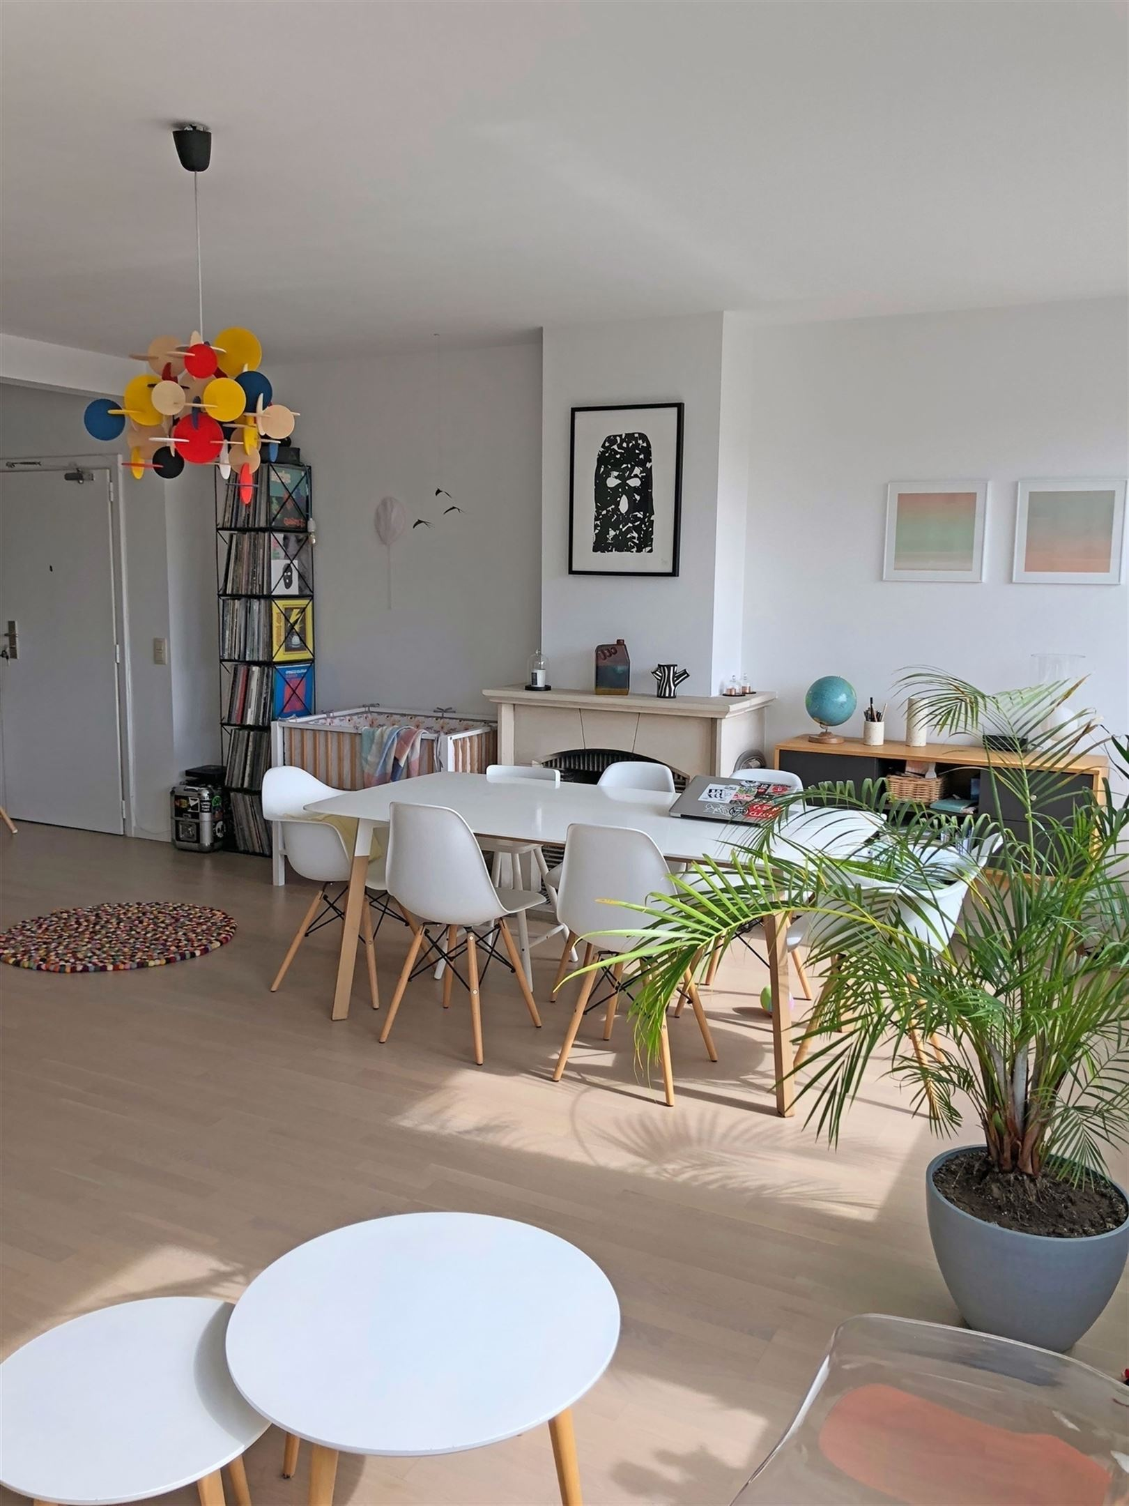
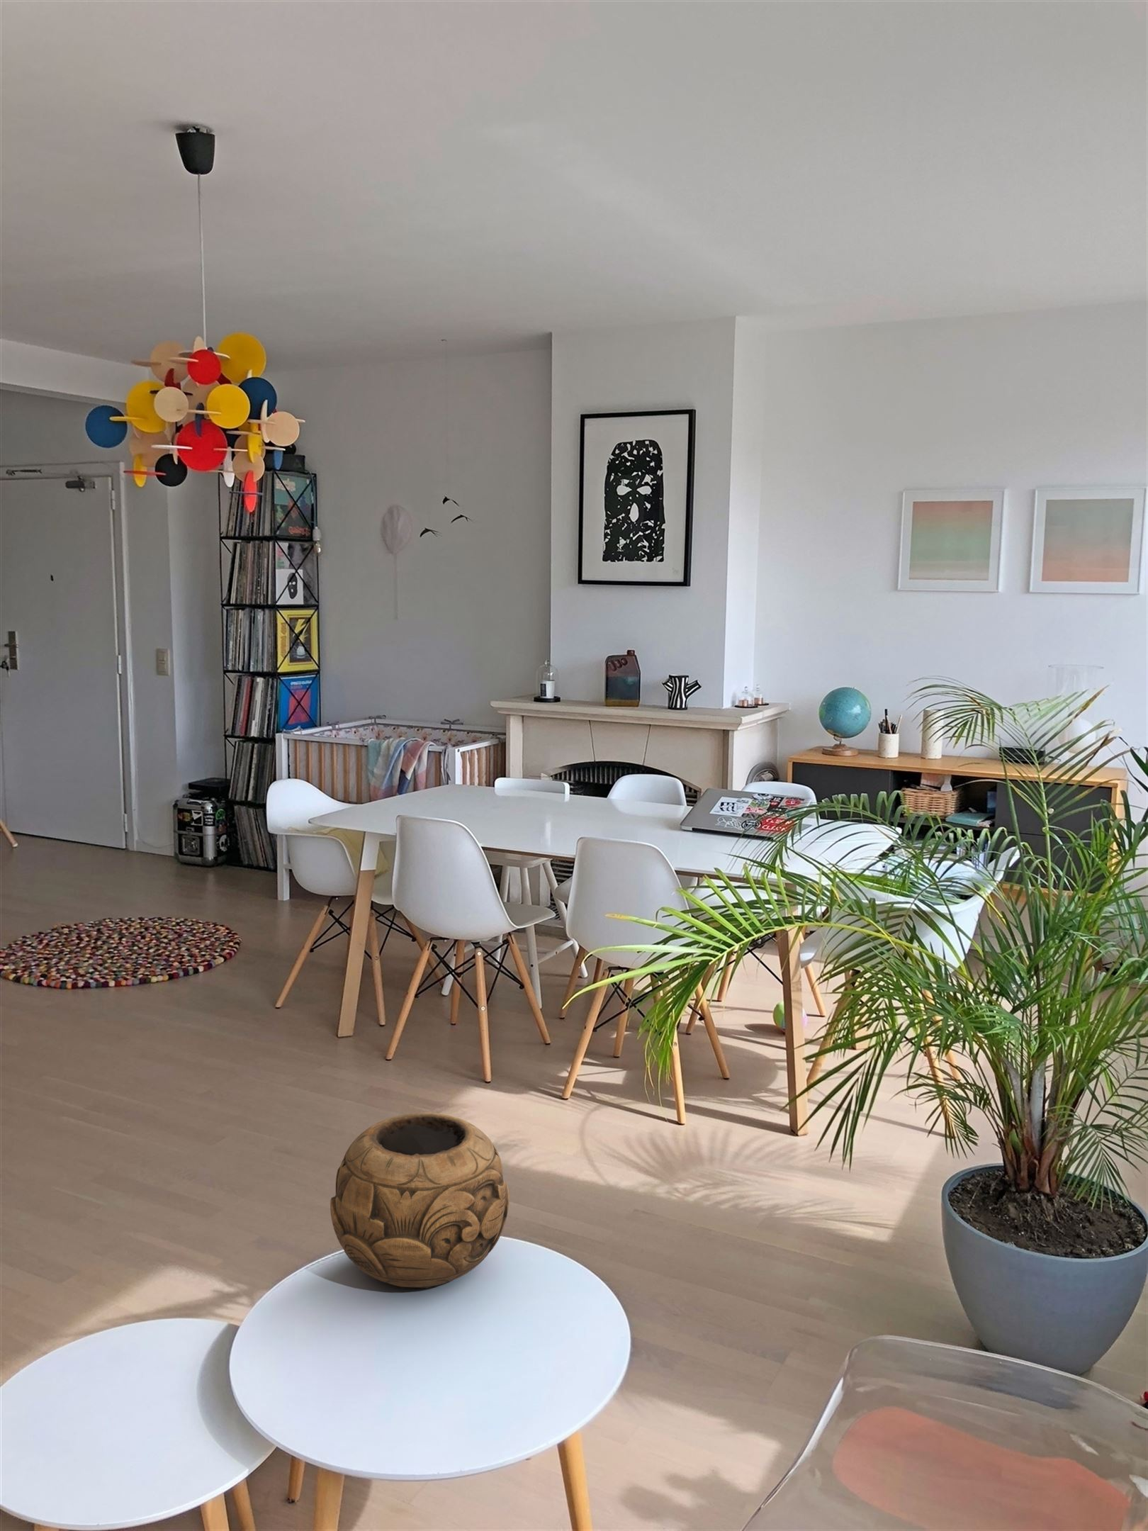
+ decorative bowl (420, 1198)
